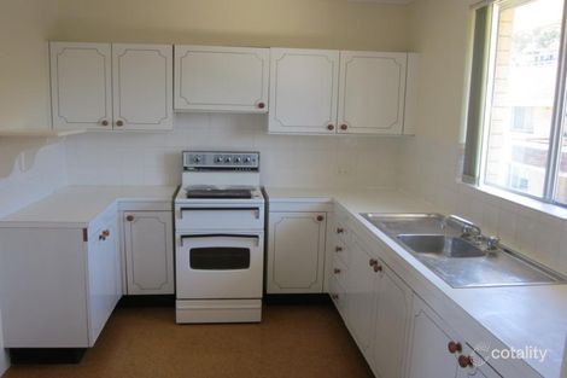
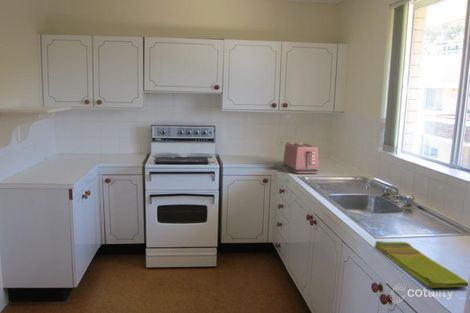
+ dish towel (416, 261)
+ toaster (301, 157)
